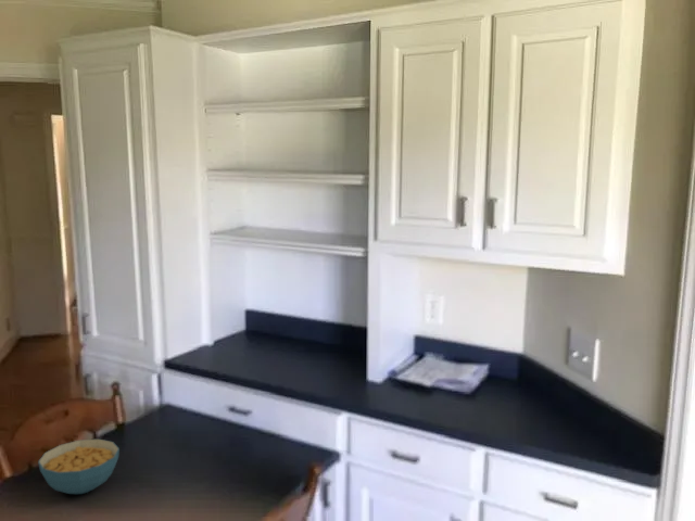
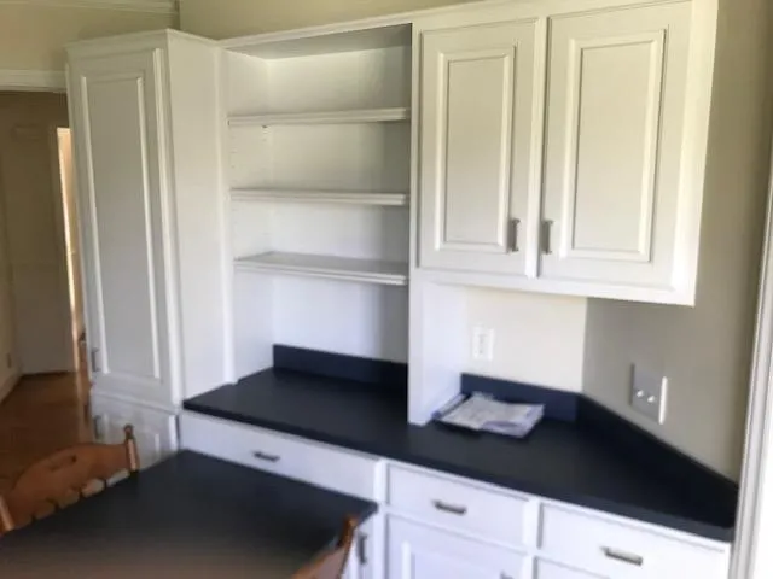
- cereal bowl (80, 471)
